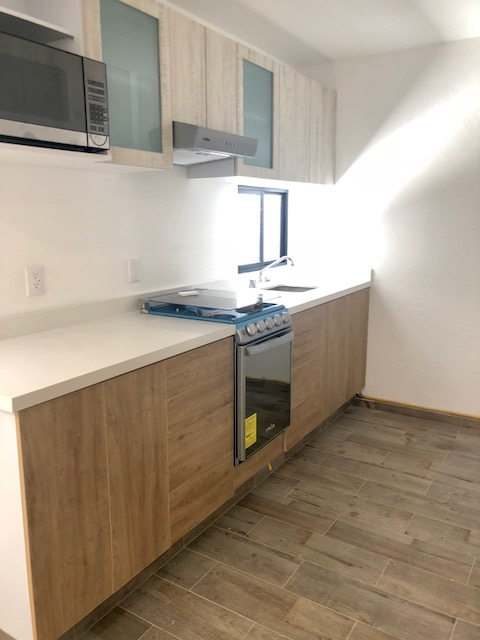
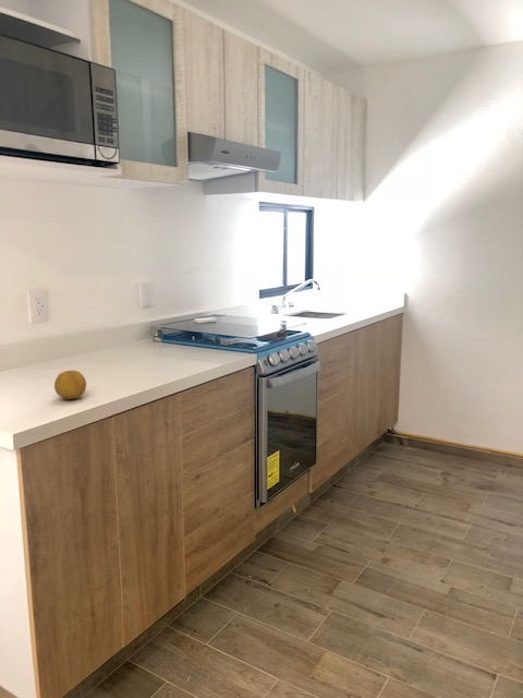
+ fruit (70, 385)
